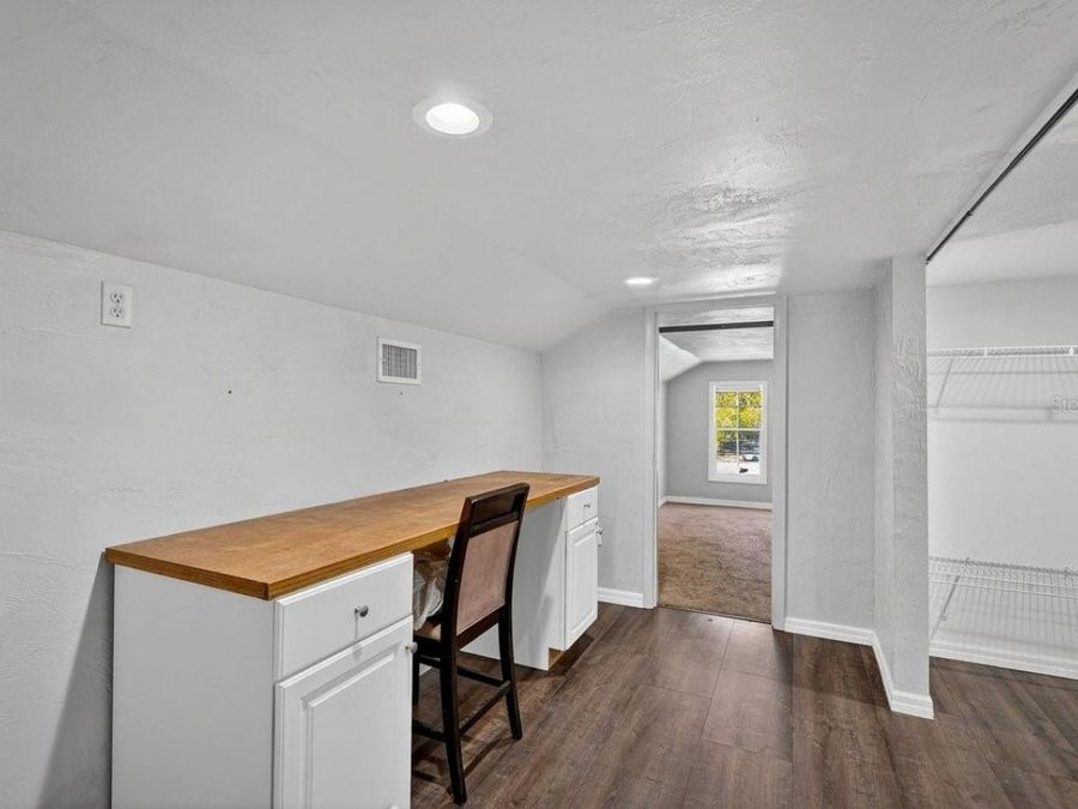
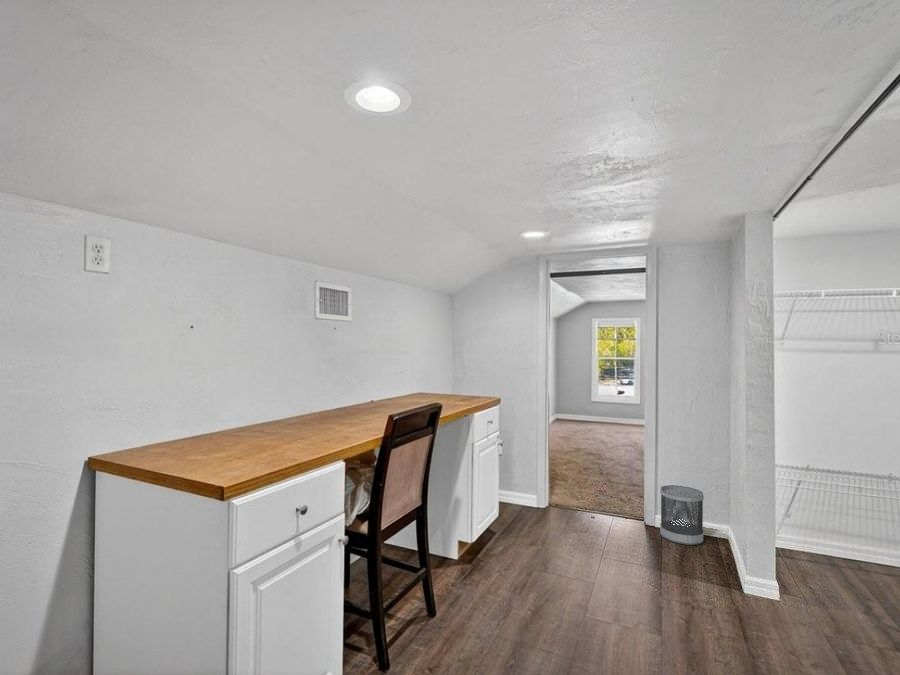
+ wastebasket (681, 513)
